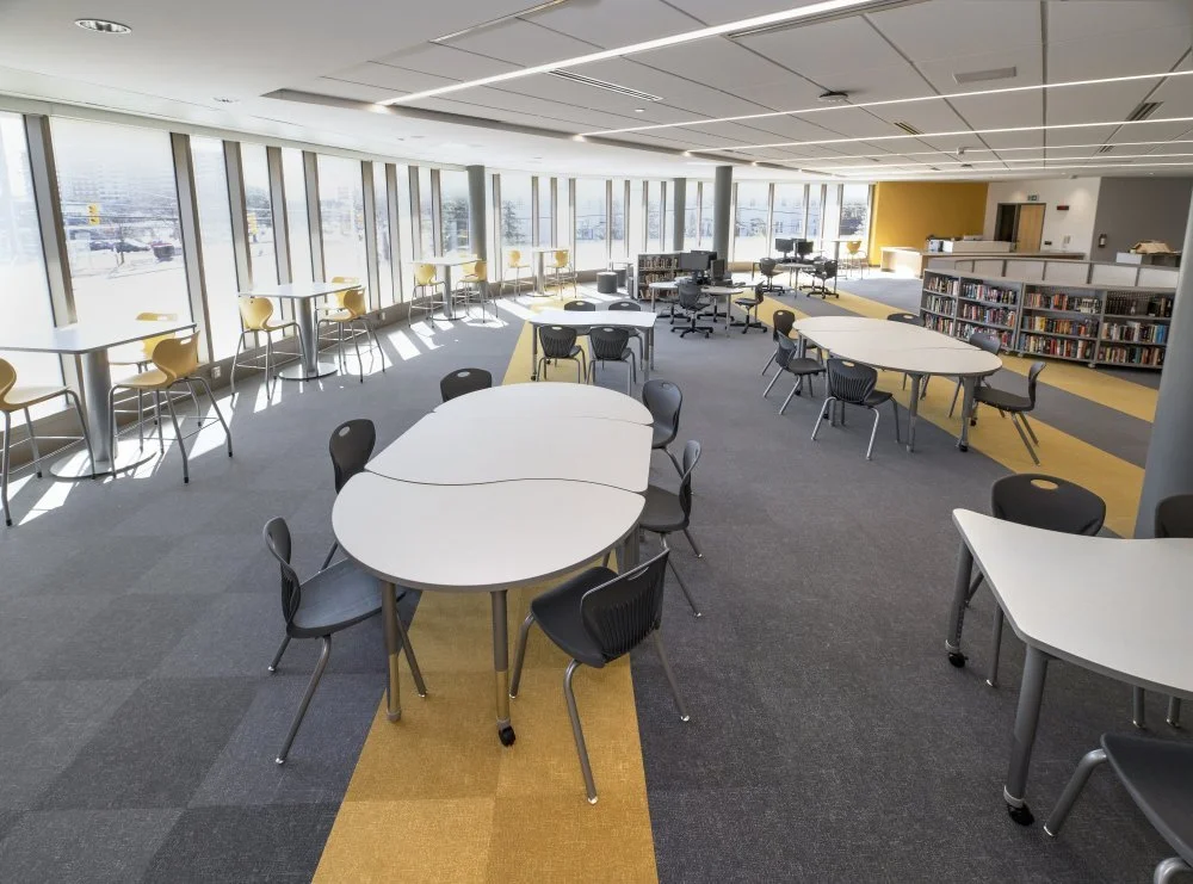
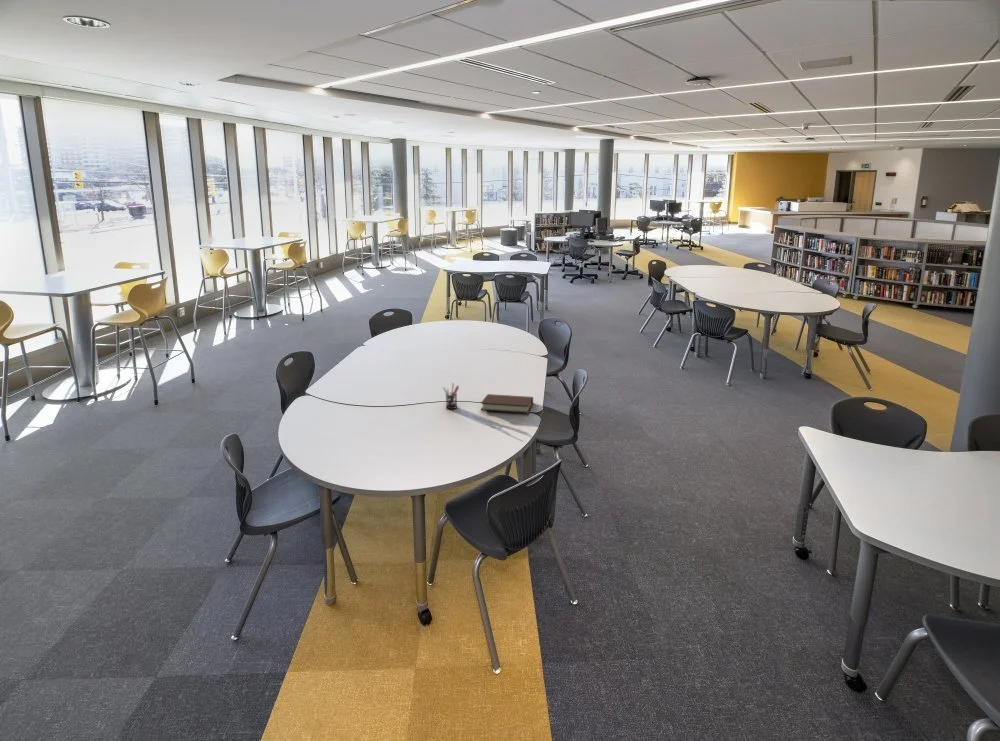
+ pen holder (450, 395)
+ book (507, 403)
